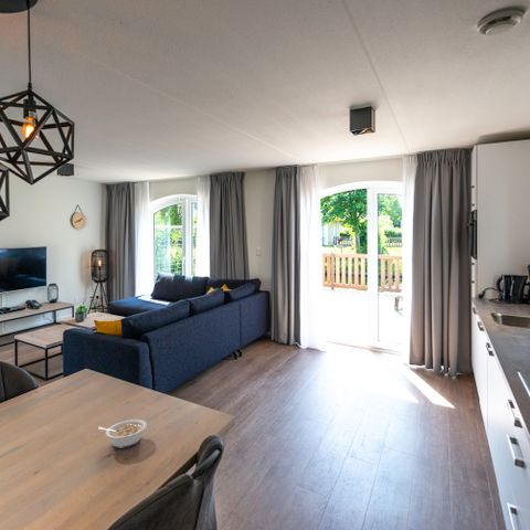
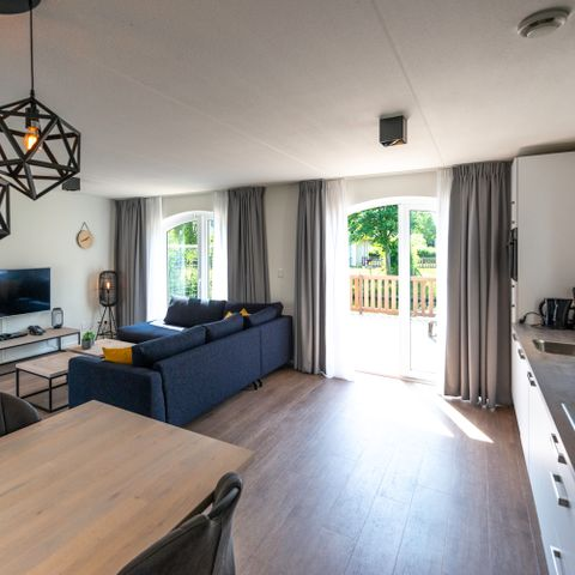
- legume (125, 433)
